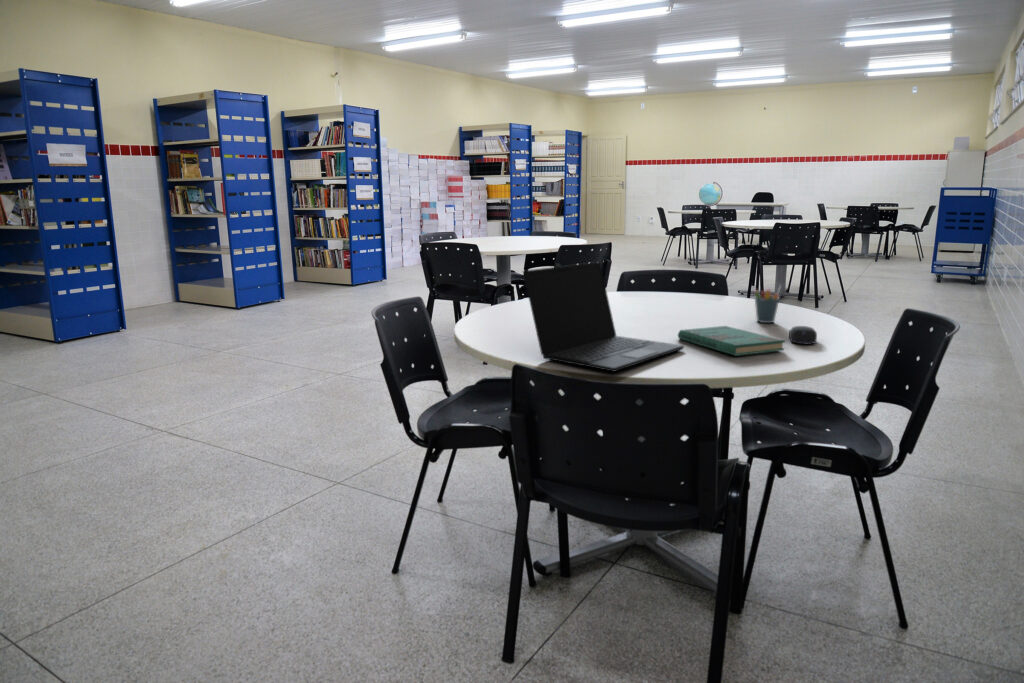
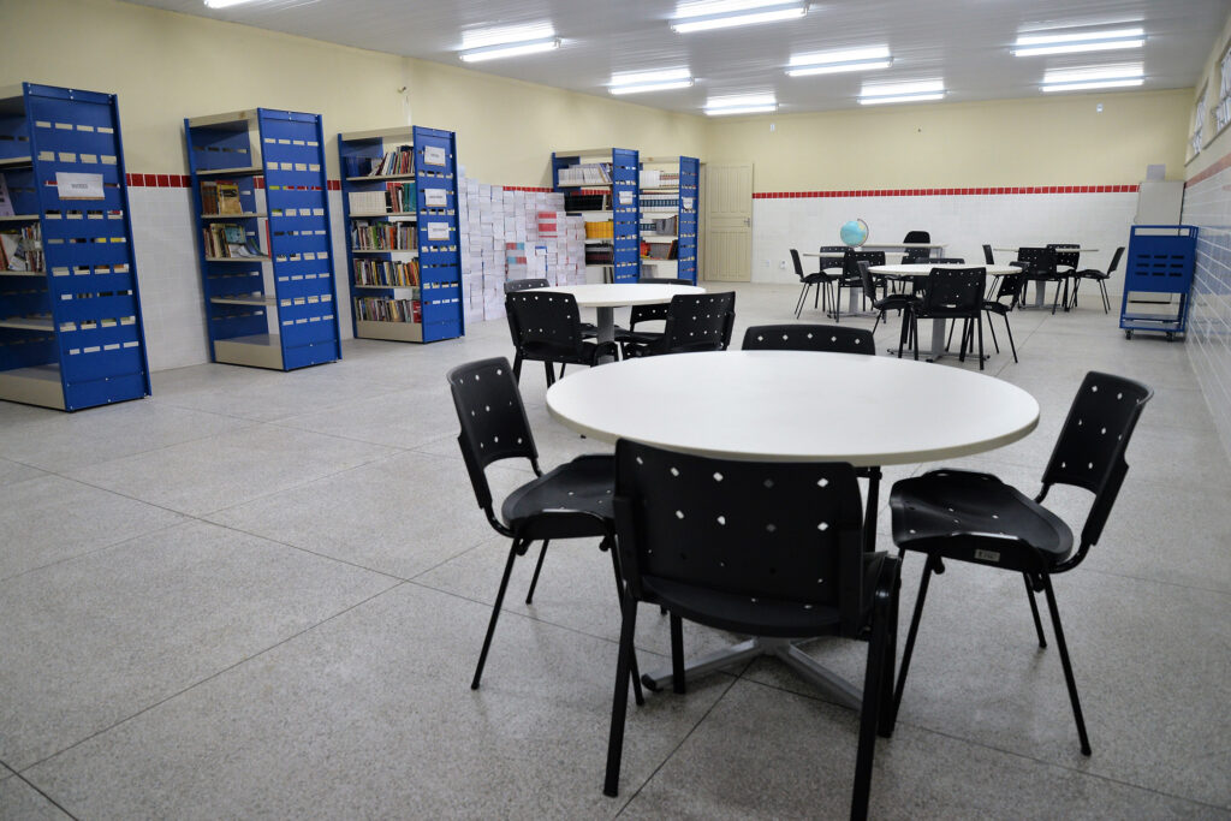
- book (728, 339)
- computer mouse (803, 333)
- pen holder (766, 303)
- laptop (605, 311)
